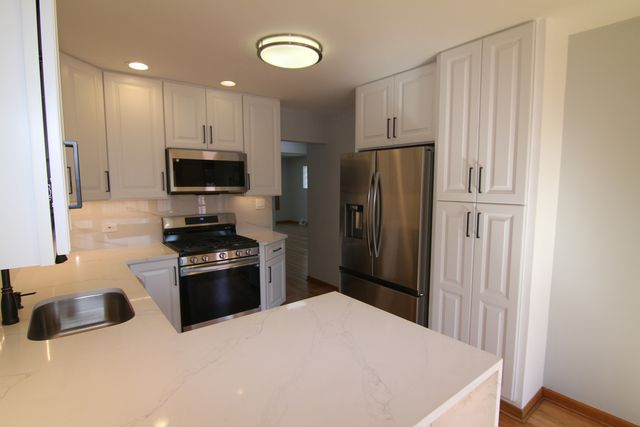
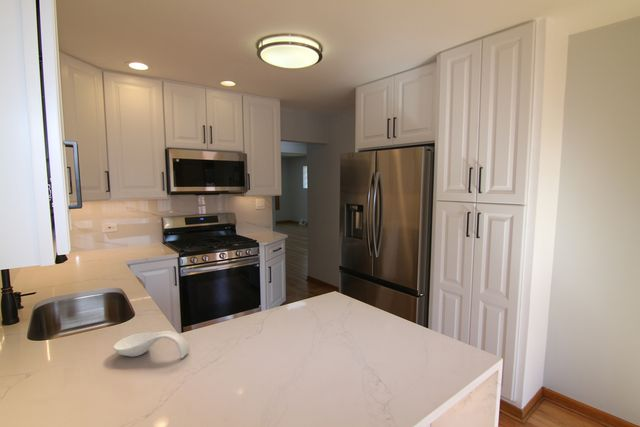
+ spoon rest (152, 342)
